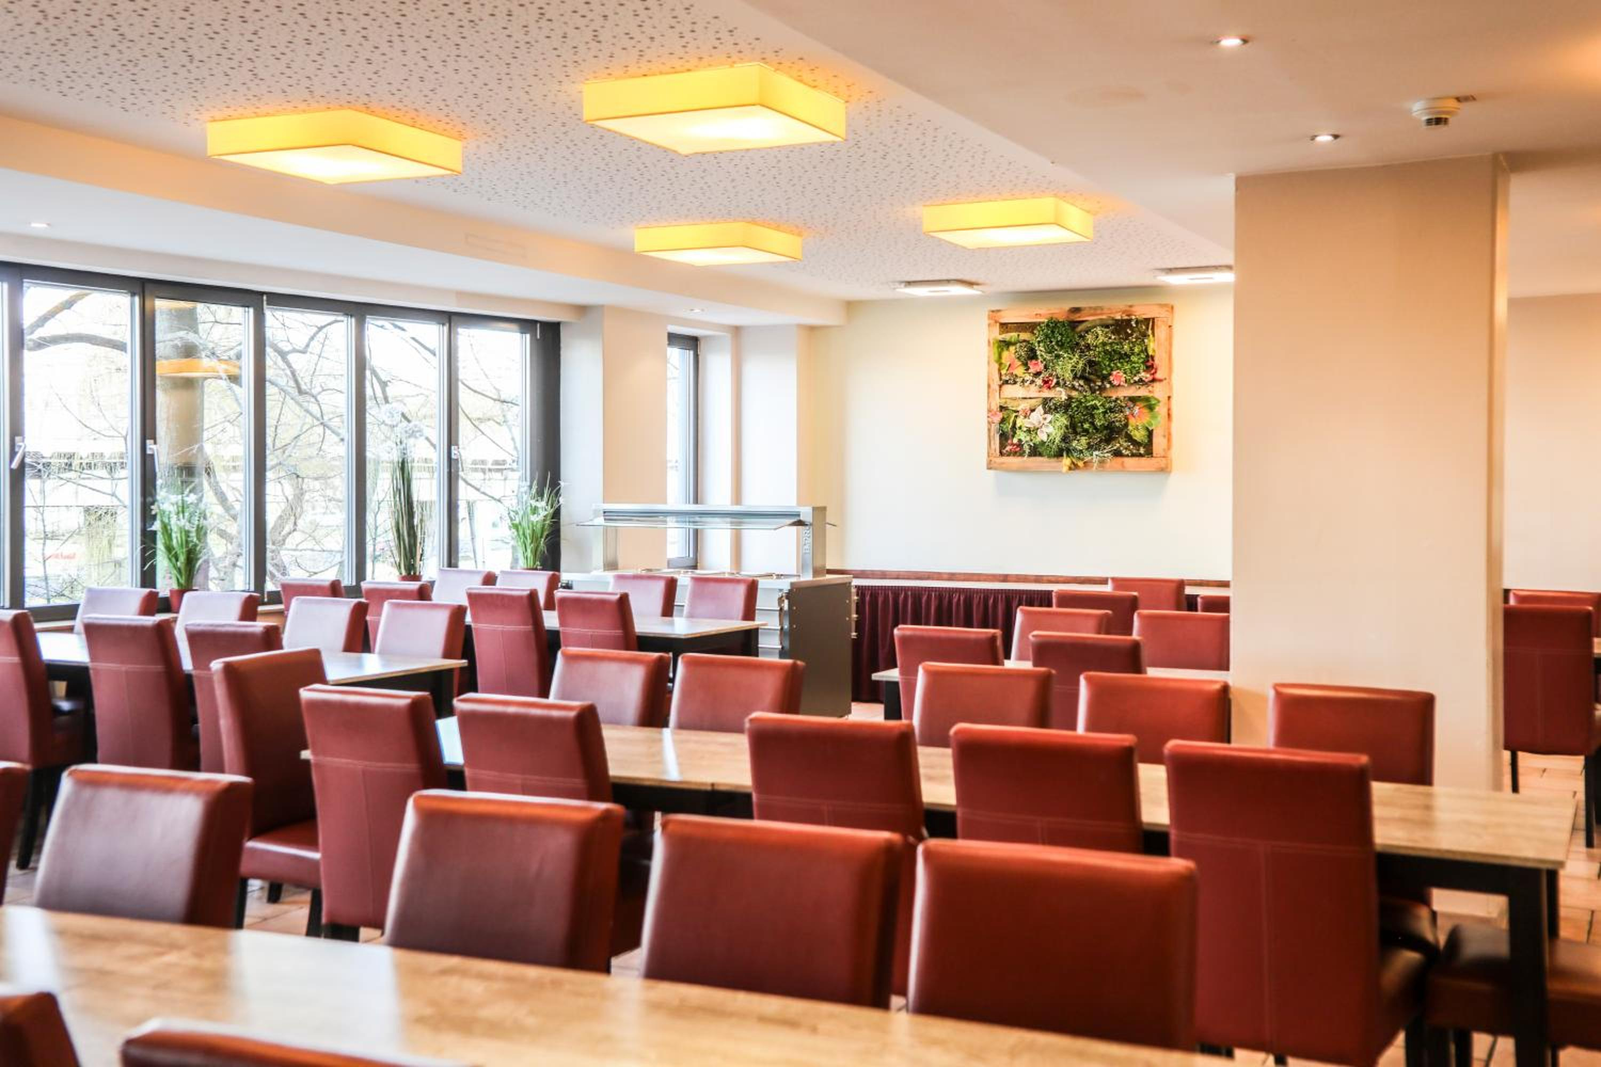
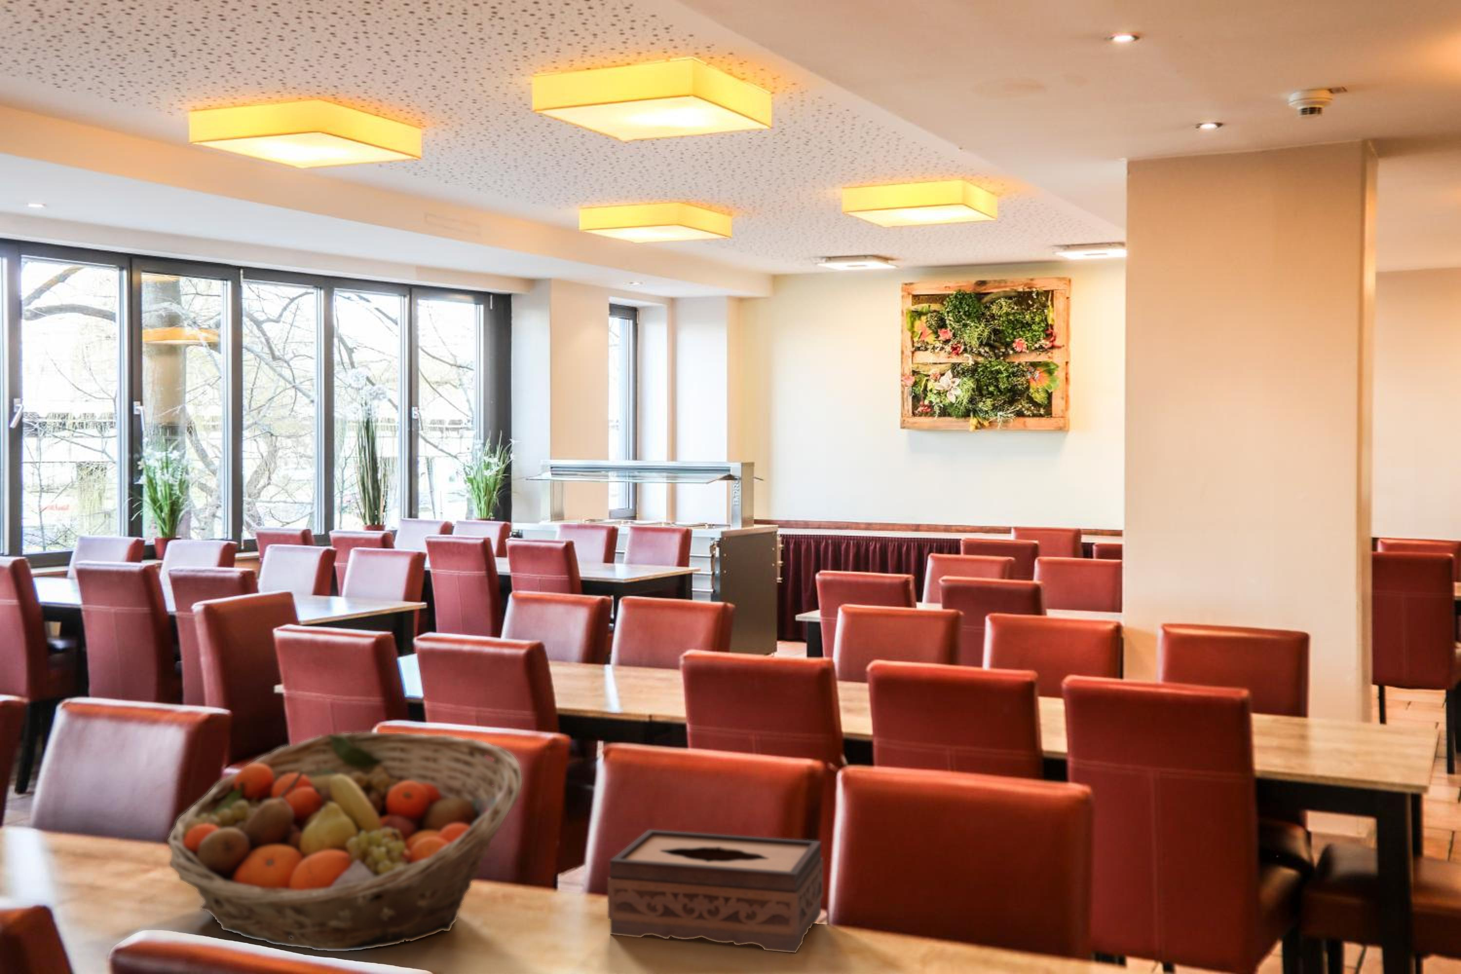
+ fruit basket (348, 834)
+ tissue box (717, 887)
